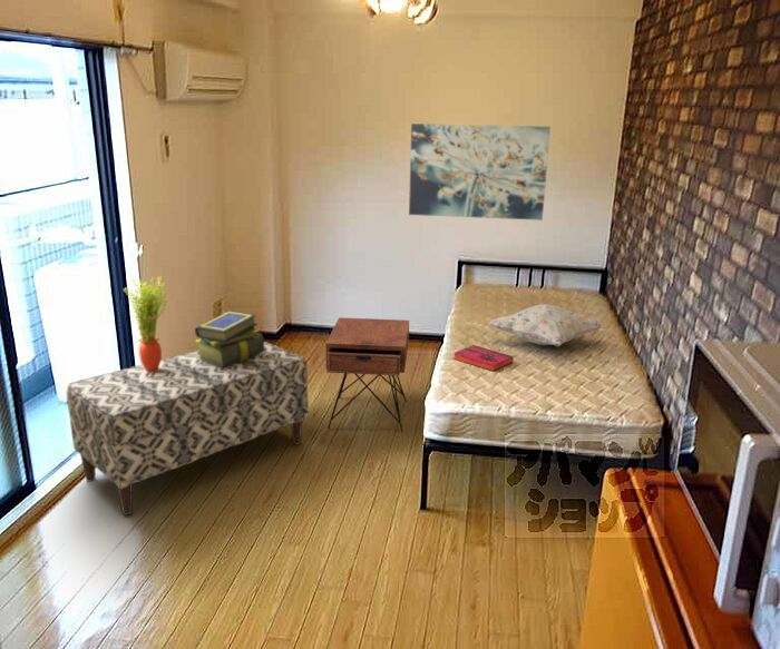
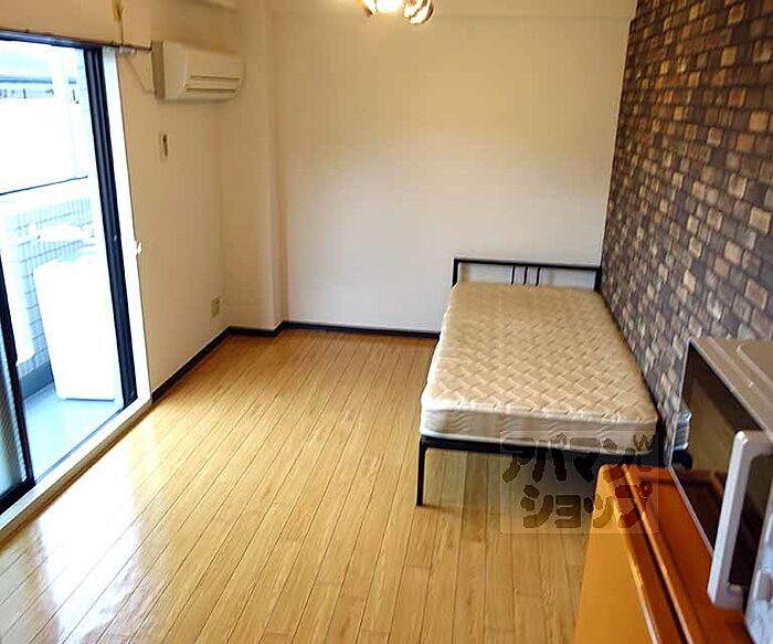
- nightstand (368, 373)
- hardback book (482, 357)
- bench (196, 415)
- potted plant (149, 322)
- wall art (477, 171)
- stack of books (228, 337)
- decorative pillow (546, 324)
